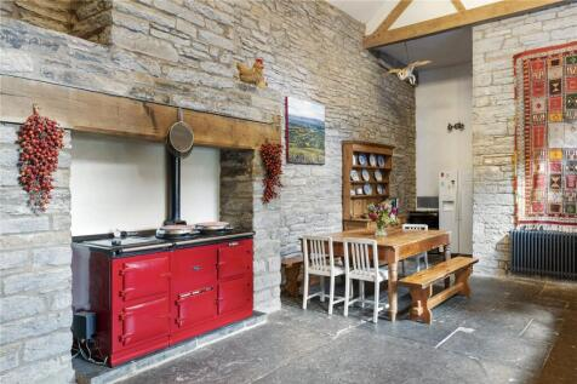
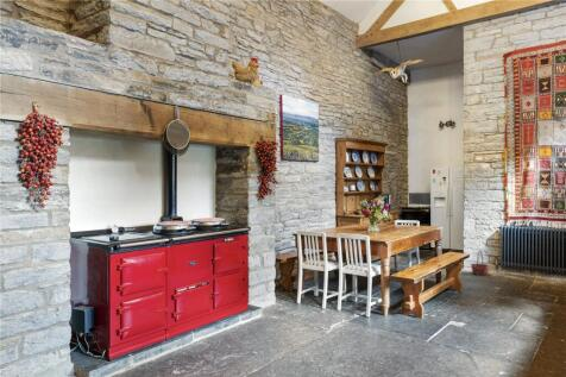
+ basket (482, 262)
